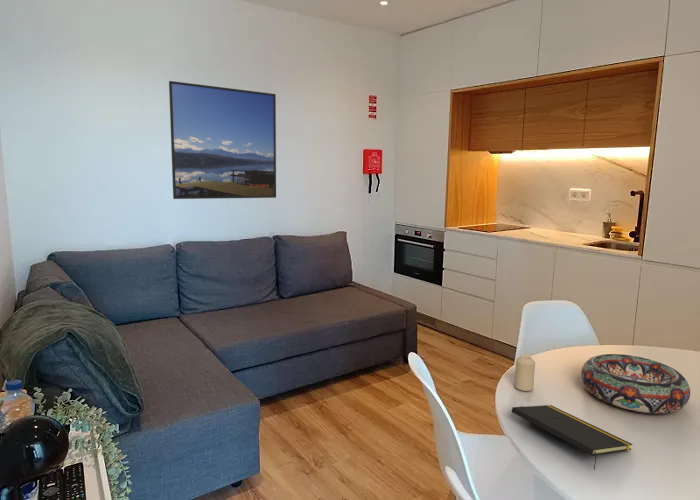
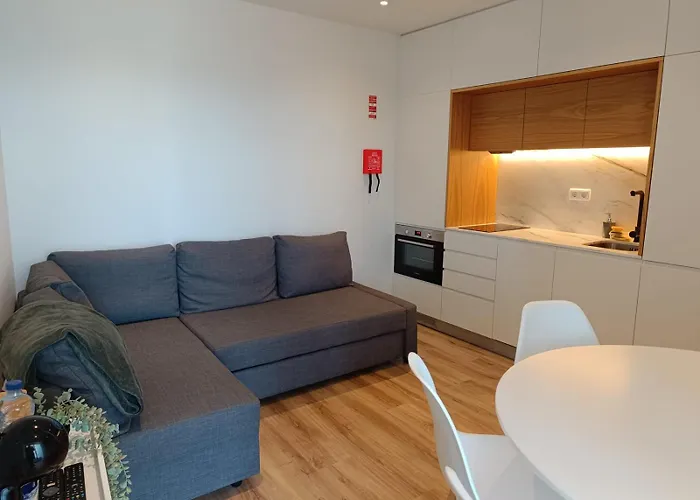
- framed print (226, 144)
- decorative bowl (633, 382)
- notepad (569, 427)
- candle (524, 372)
